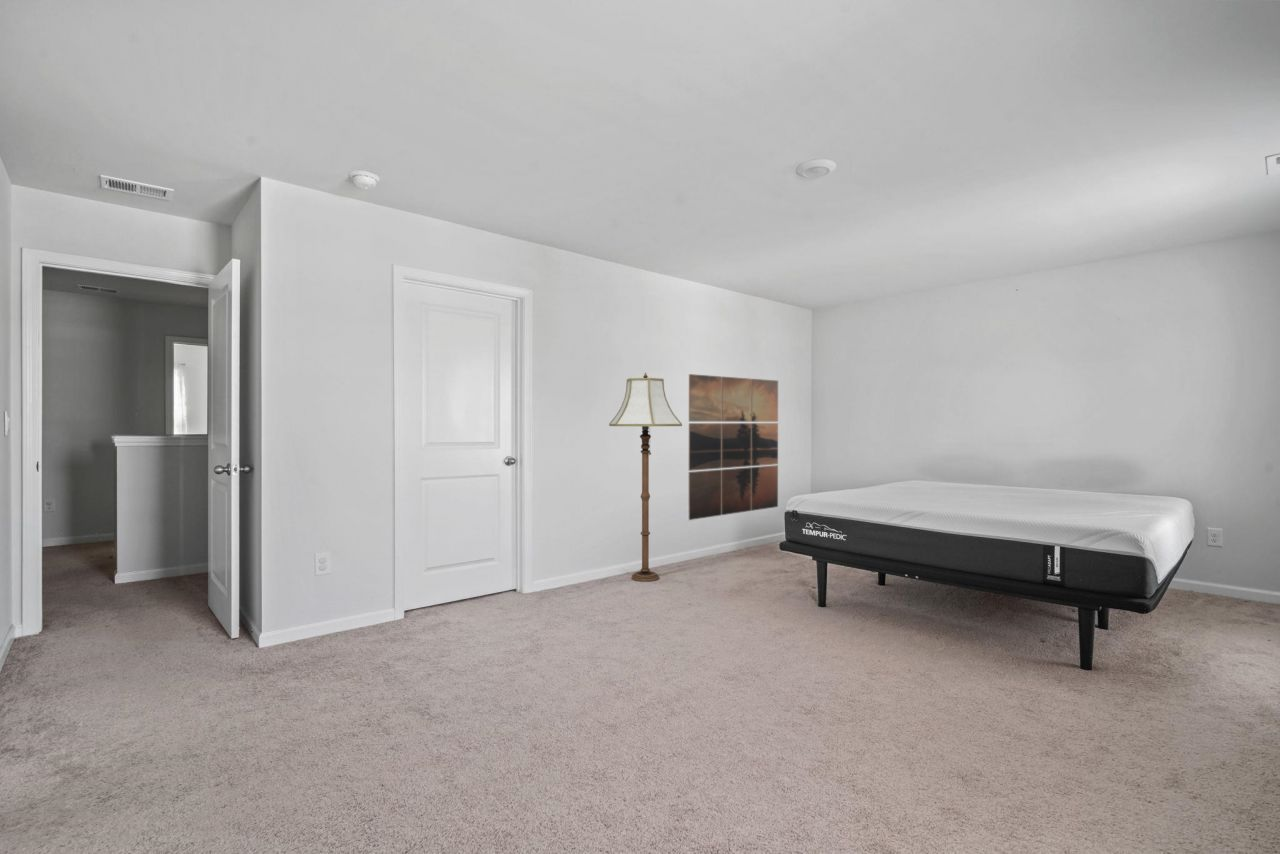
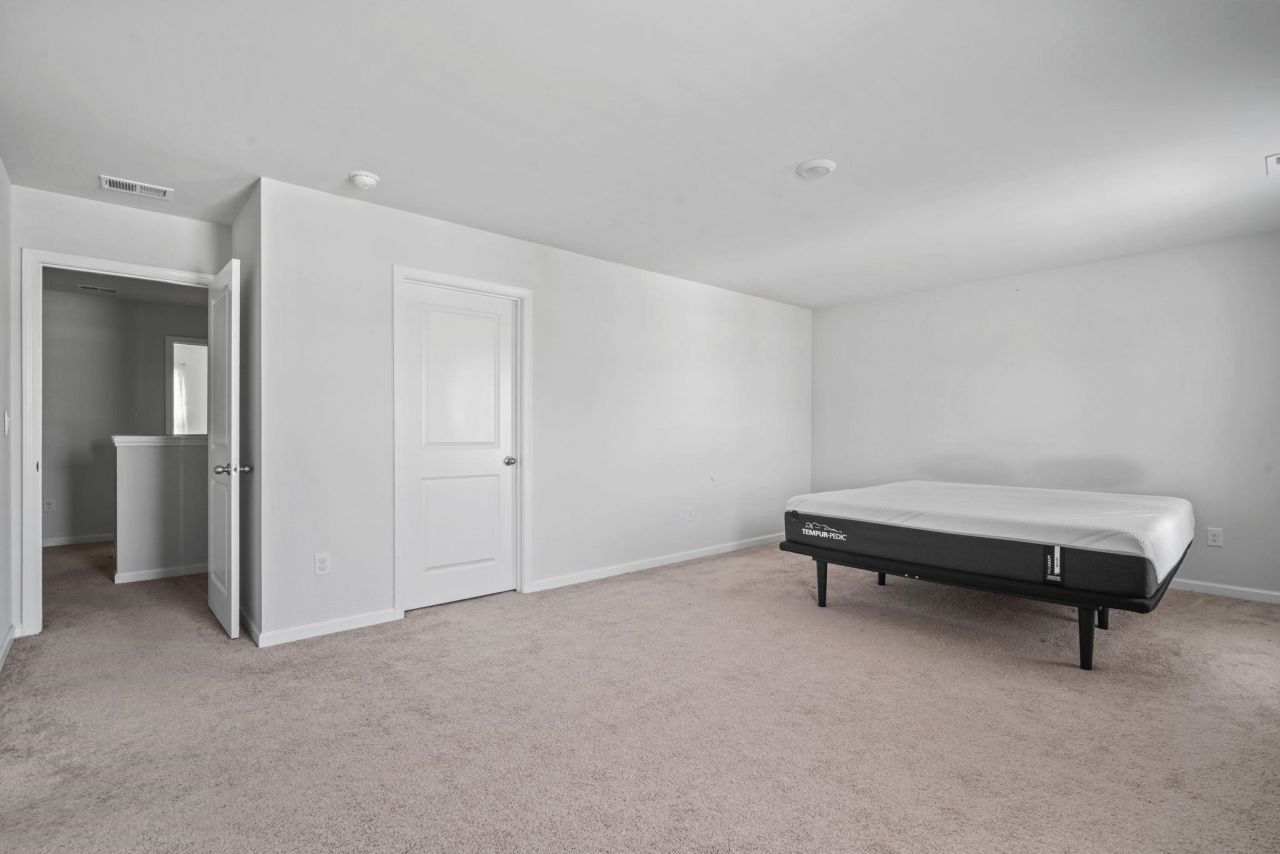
- floor lamp (644, 475)
- wall art (736, 445)
